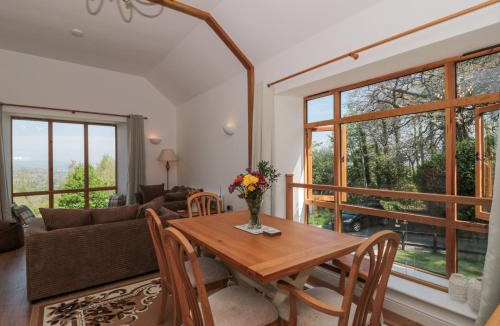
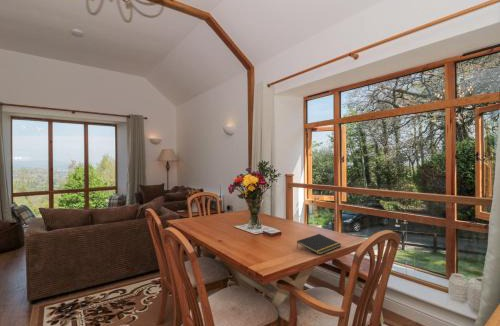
+ notepad (319, 243)
